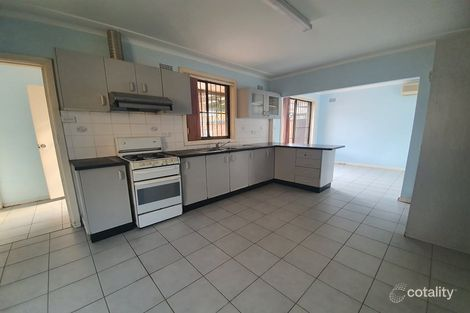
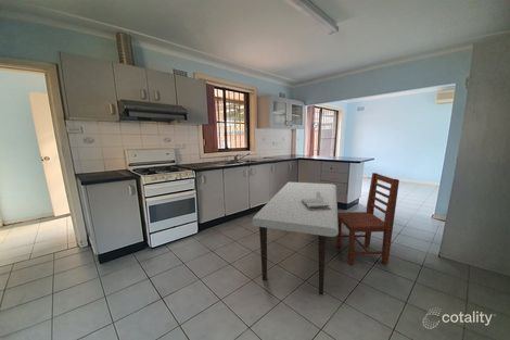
+ kitchen table (329, 216)
